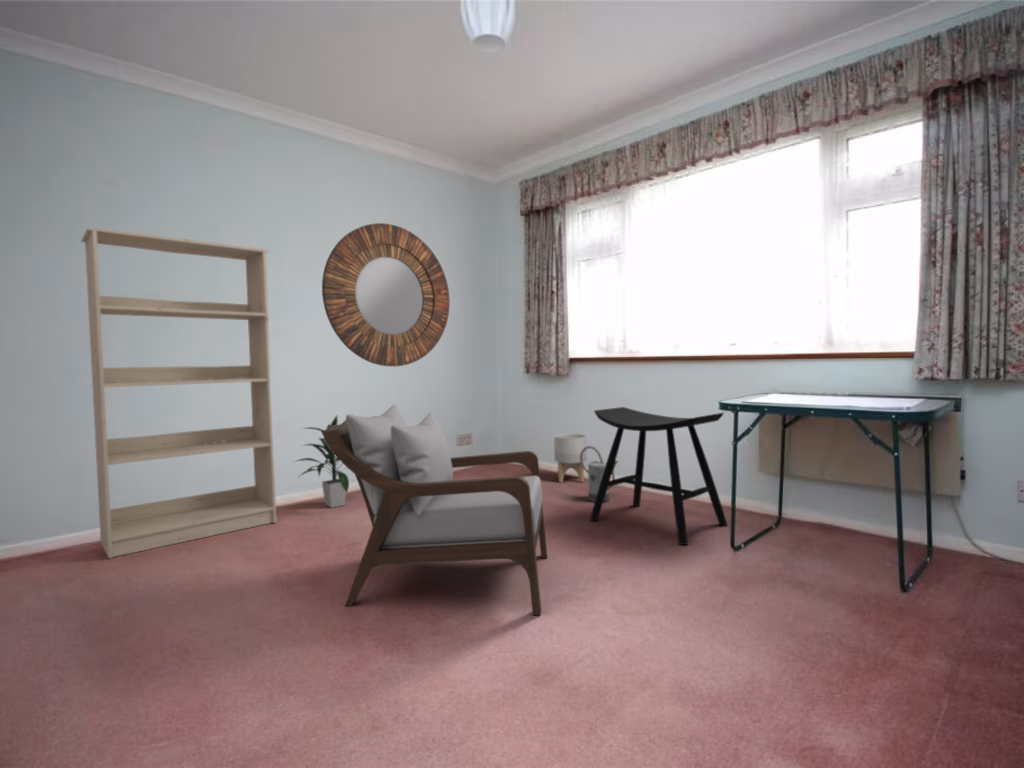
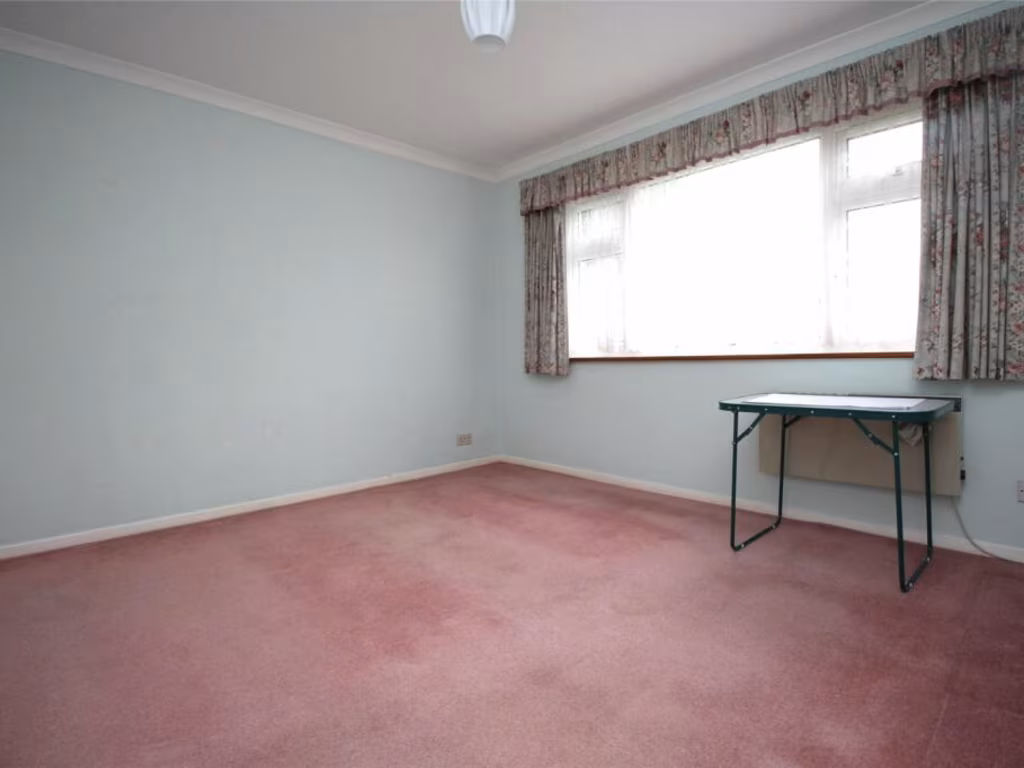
- armchair (443, 493)
- indoor plant (333, 460)
- stool (643, 467)
- home mirror (391, 295)
- watering can (598, 473)
- bookcase (186, 383)
- planter (570, 457)
